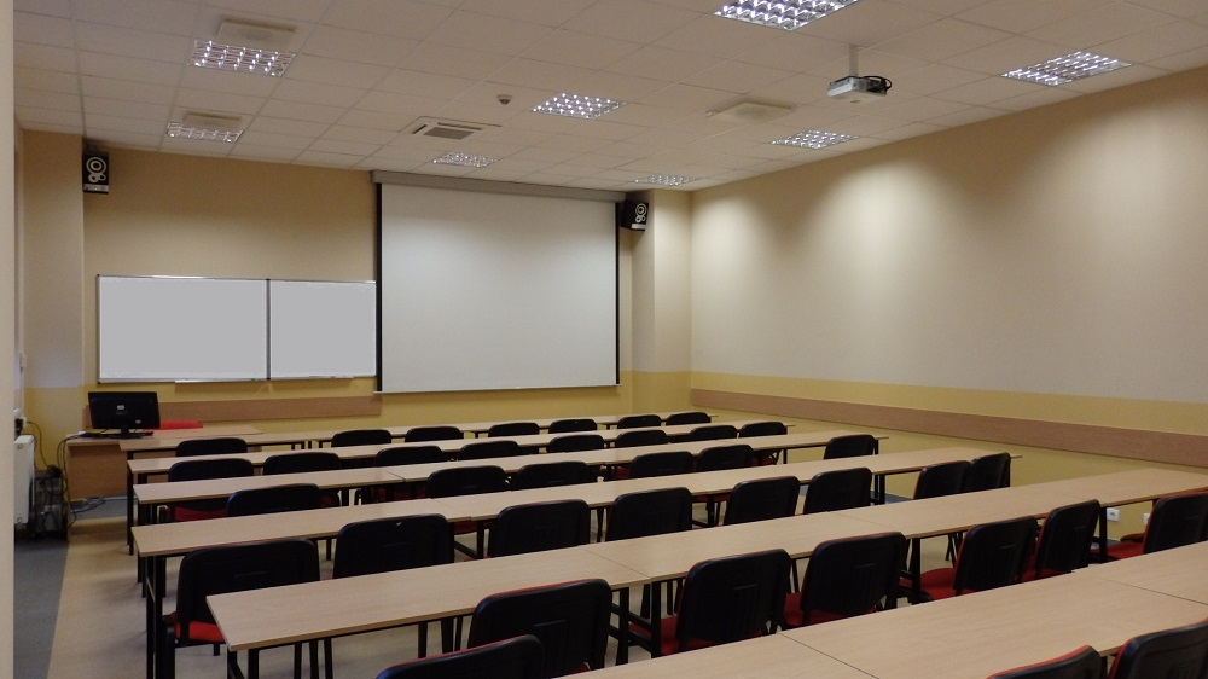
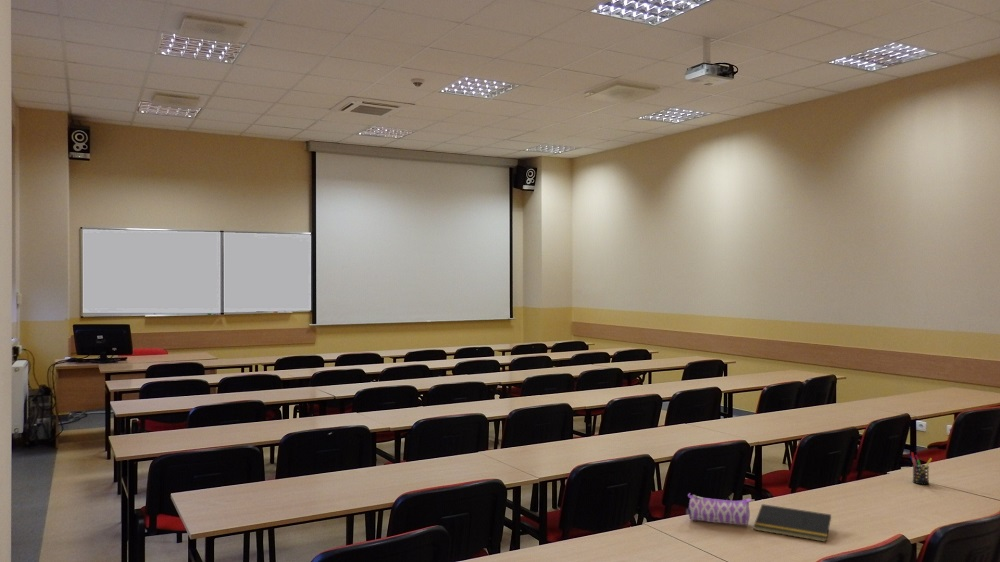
+ pencil case (718, 508)
+ notepad (792, 522)
+ pen holder (919, 468)
